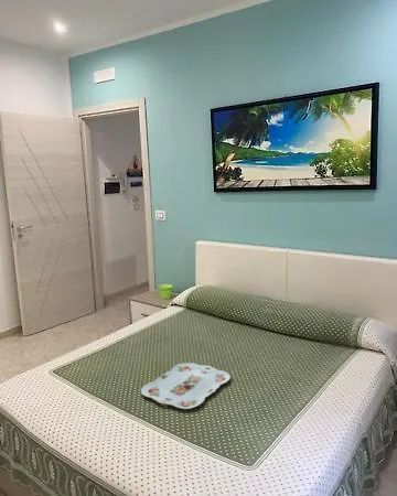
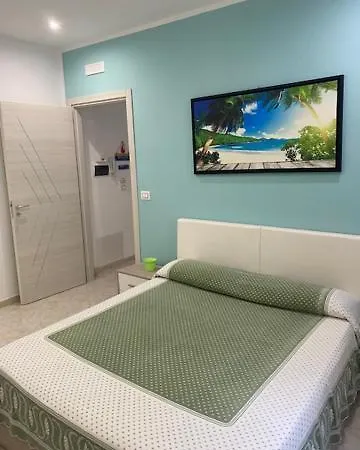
- serving tray (186, 384)
